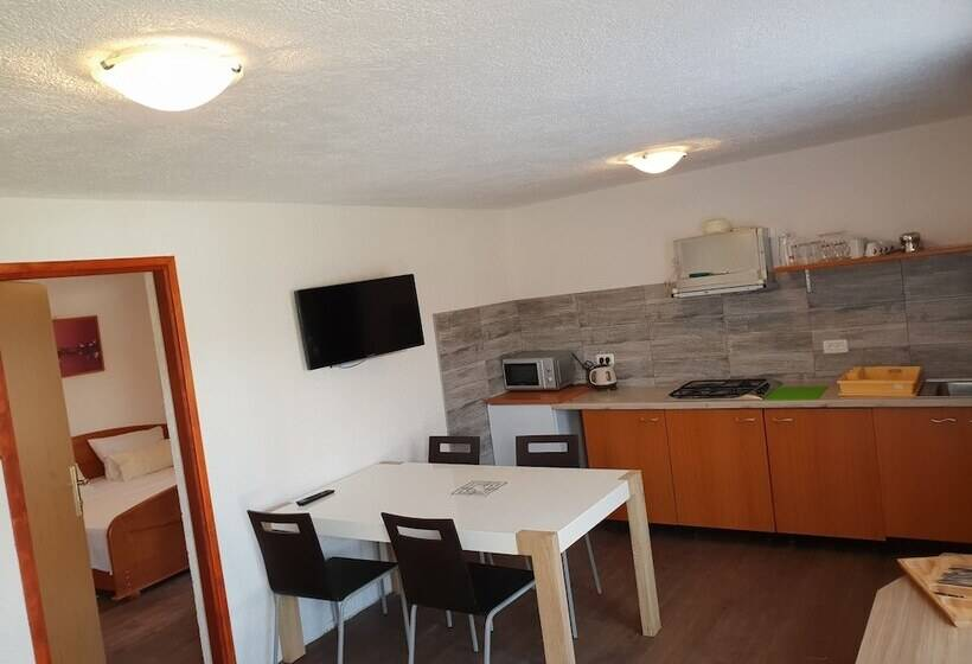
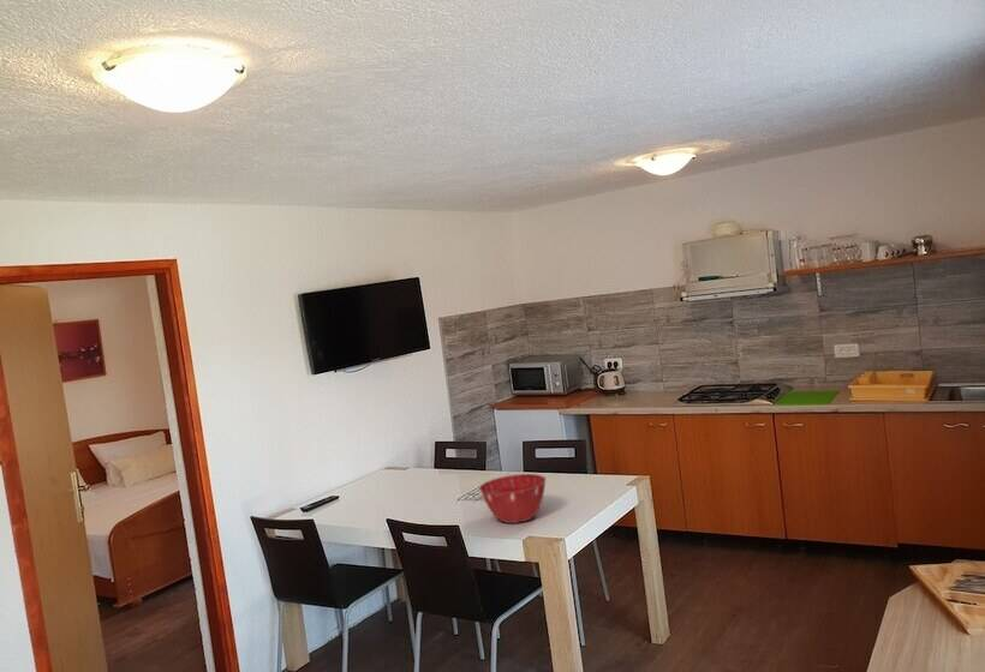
+ mixing bowl (514, 500)
